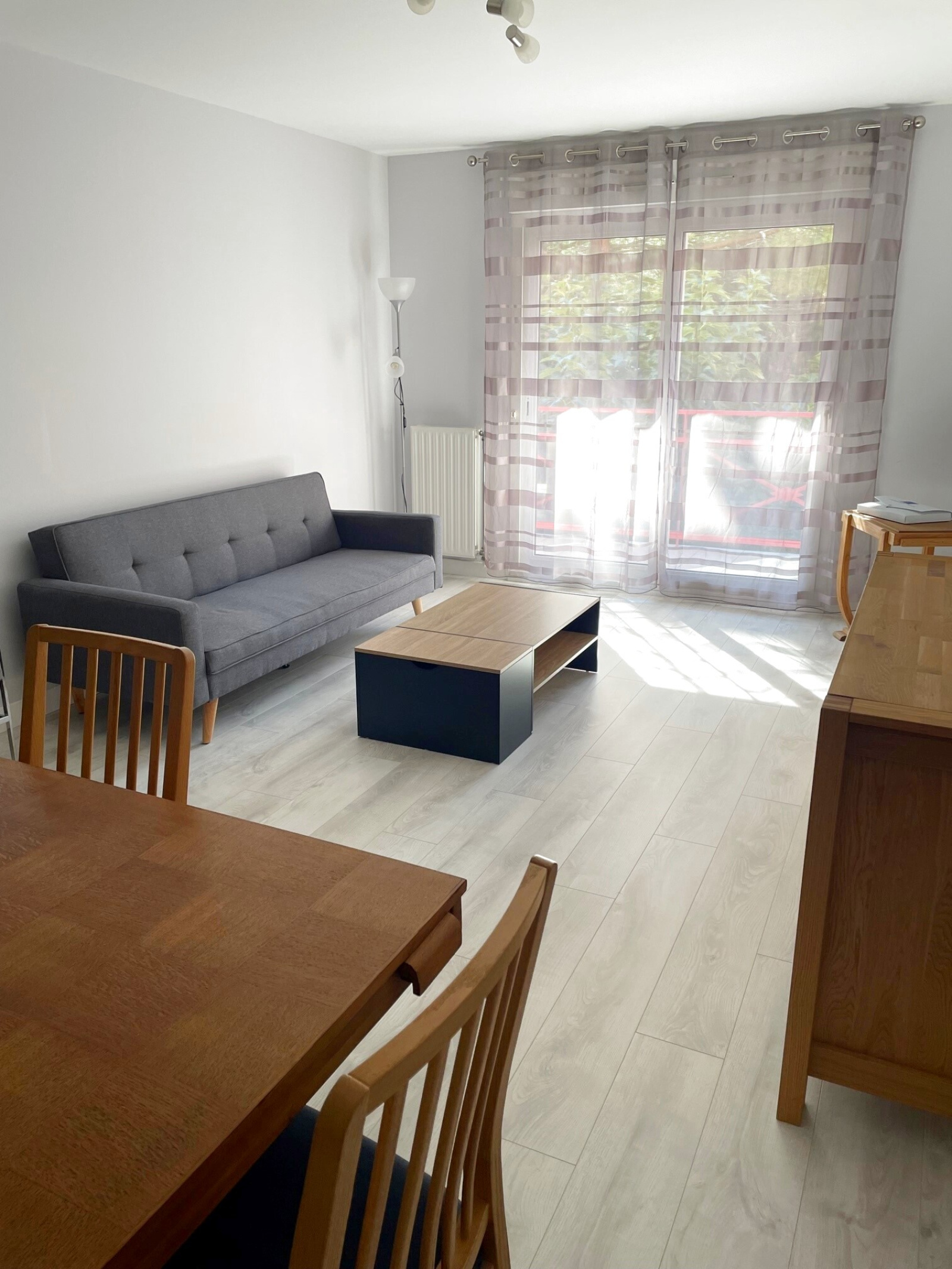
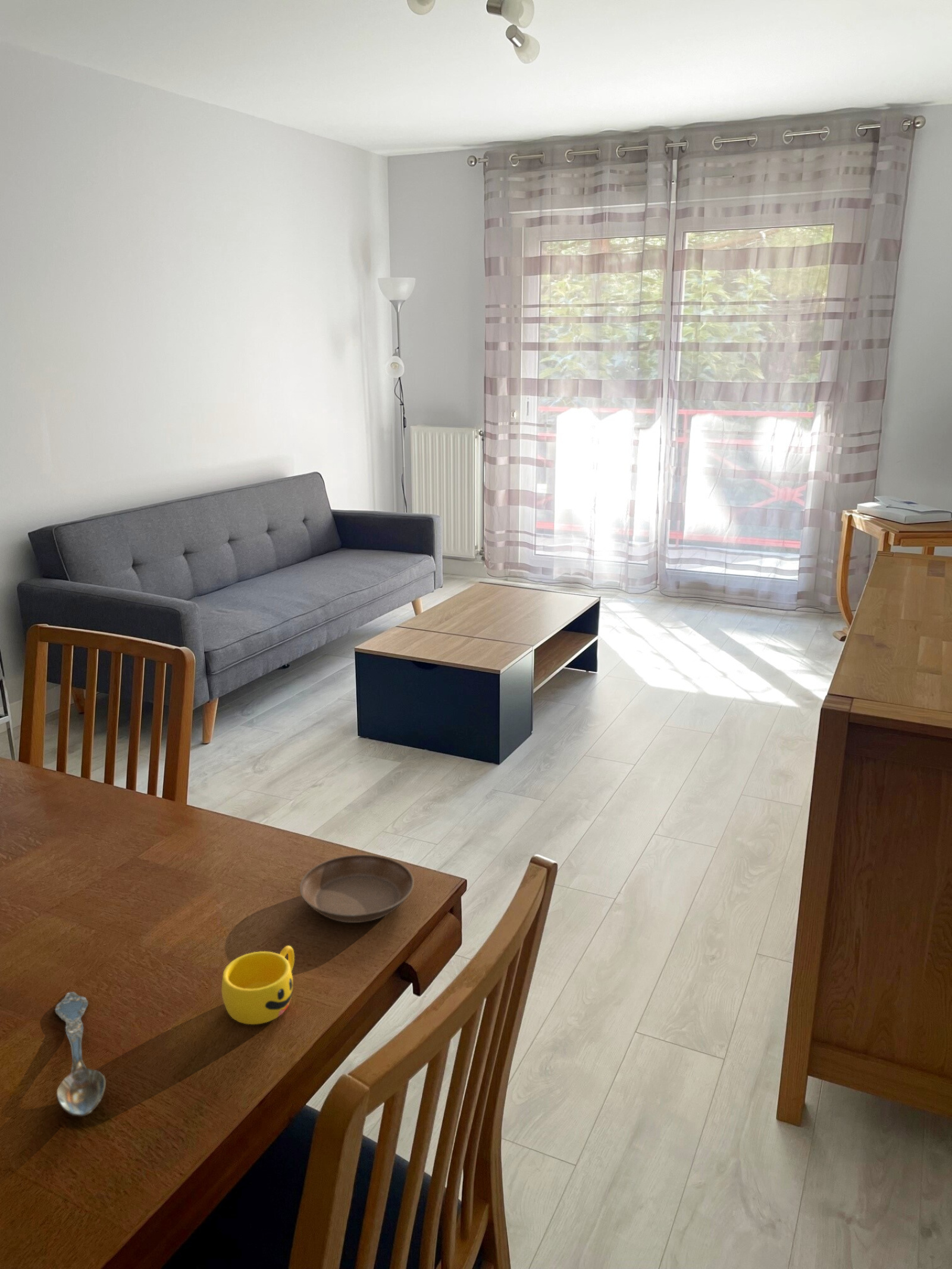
+ spoon (76, 1048)
+ saucer (357, 891)
+ cup (265, 982)
